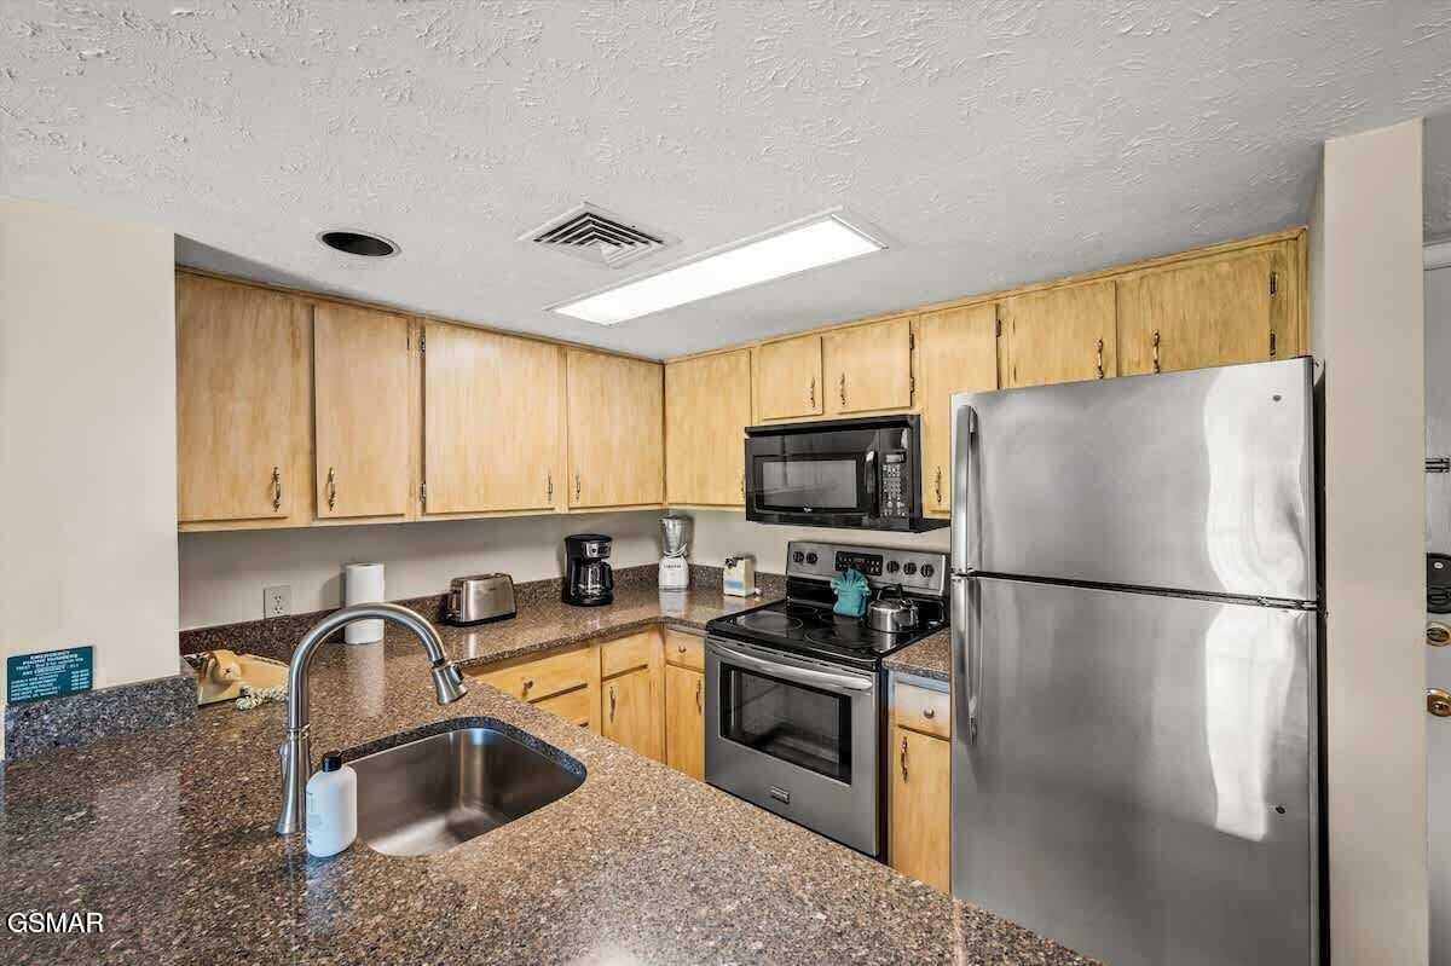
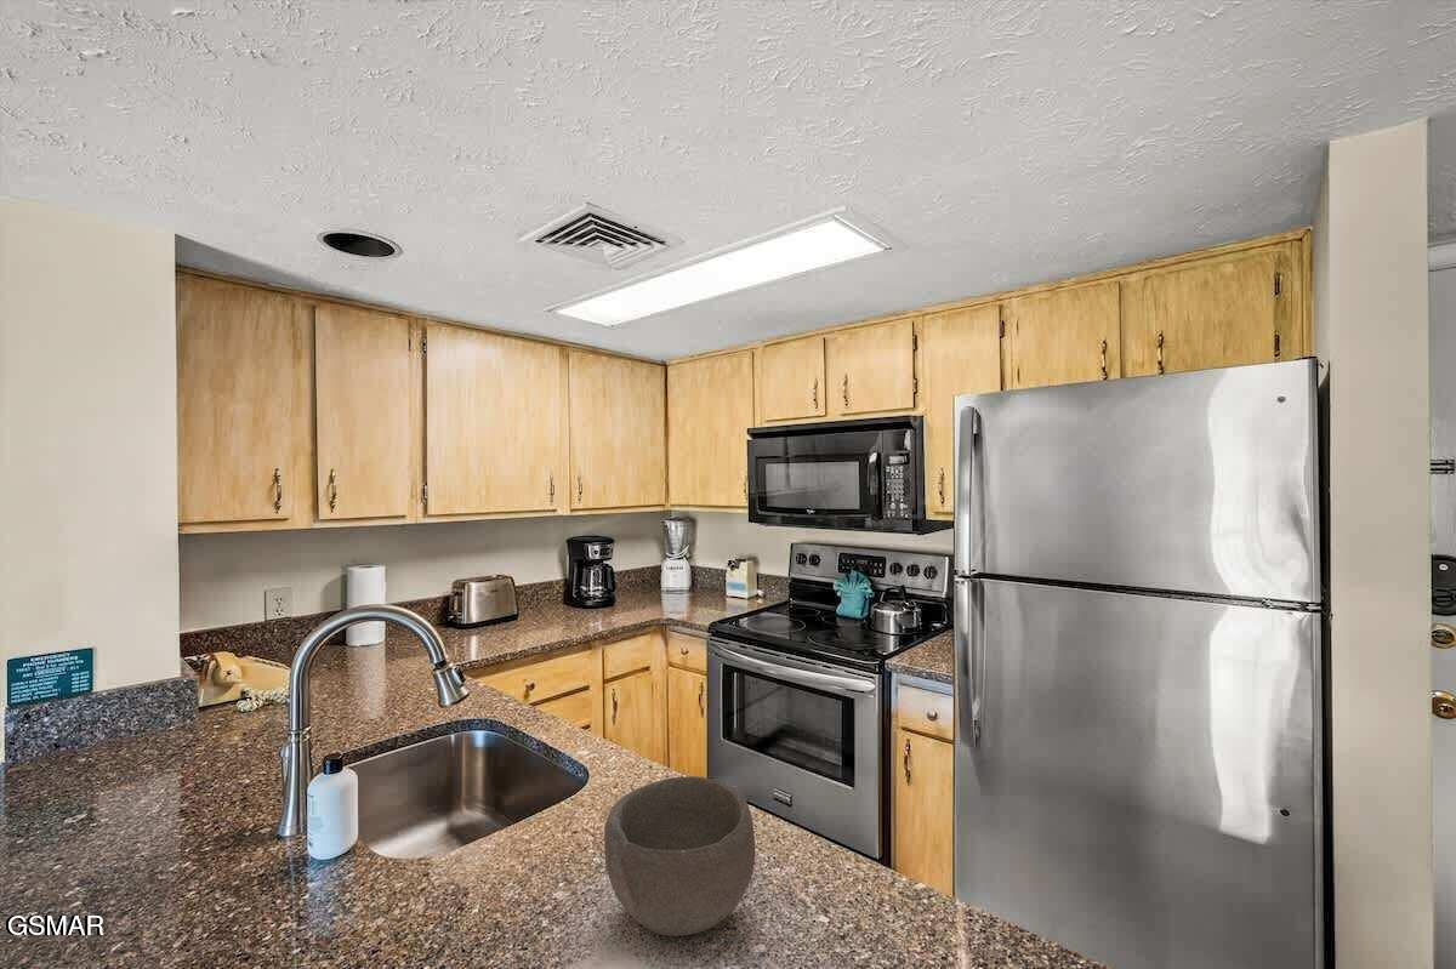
+ bowl (679, 860)
